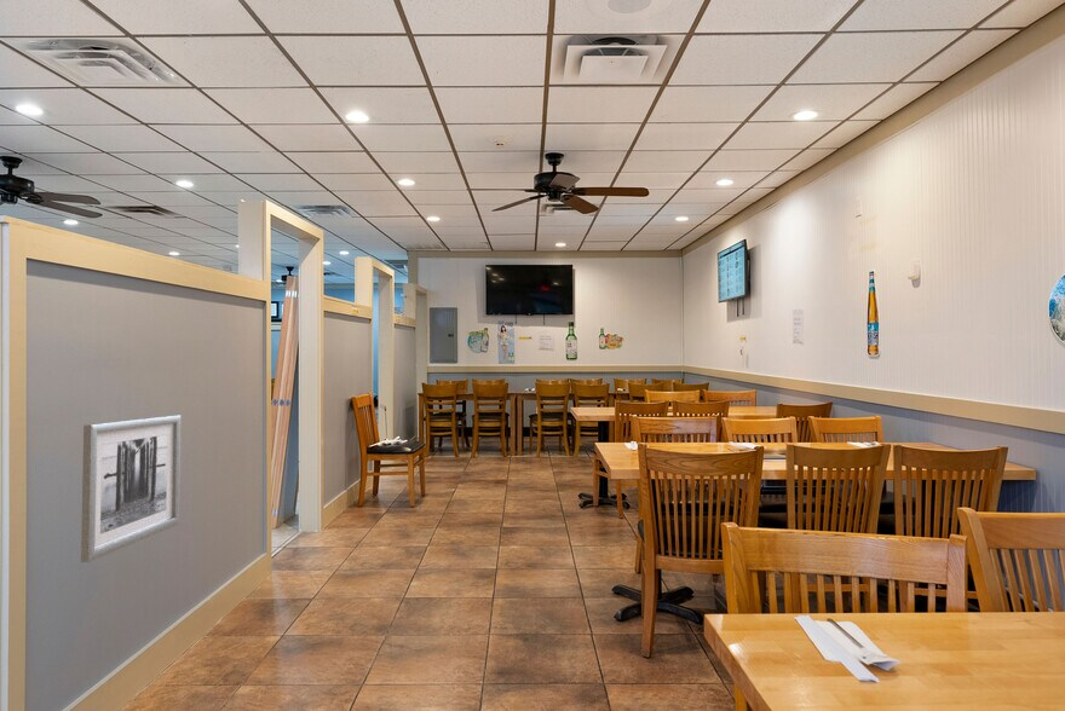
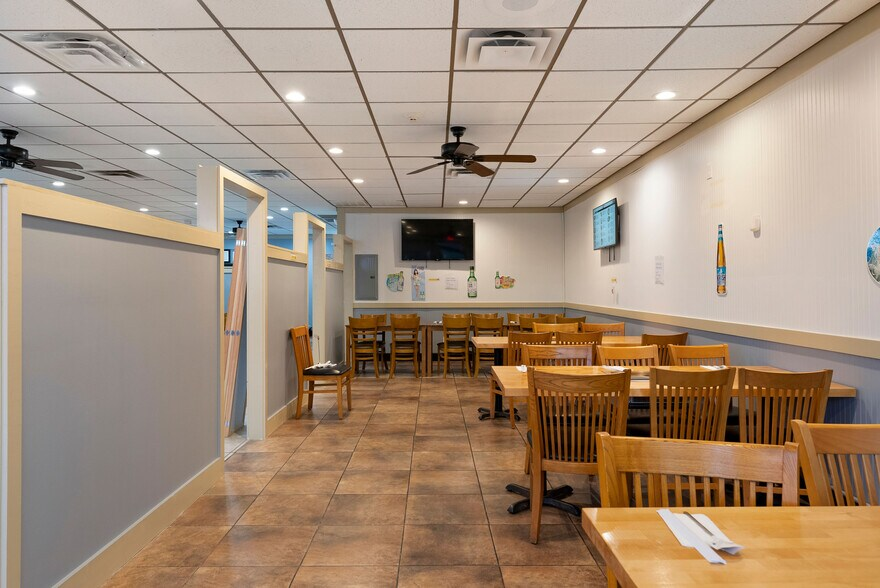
- wall art (137, 479)
